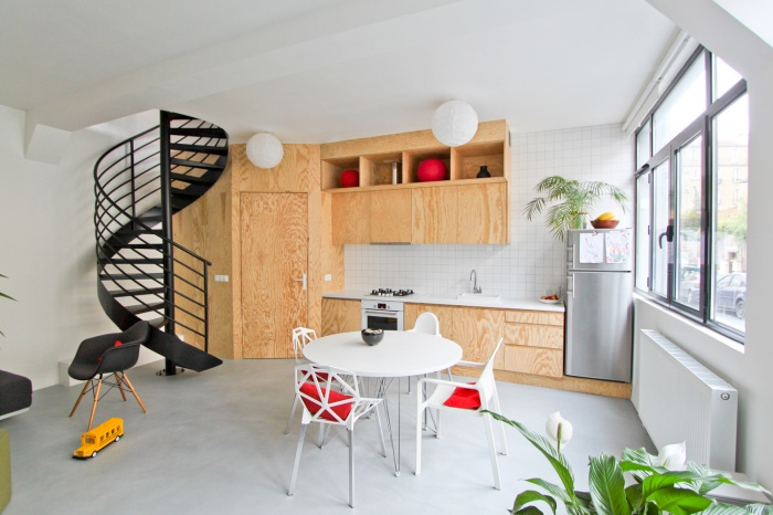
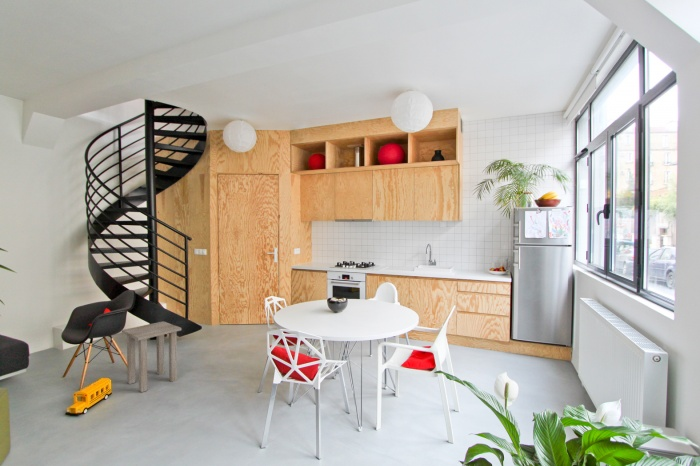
+ side table (157, 355)
